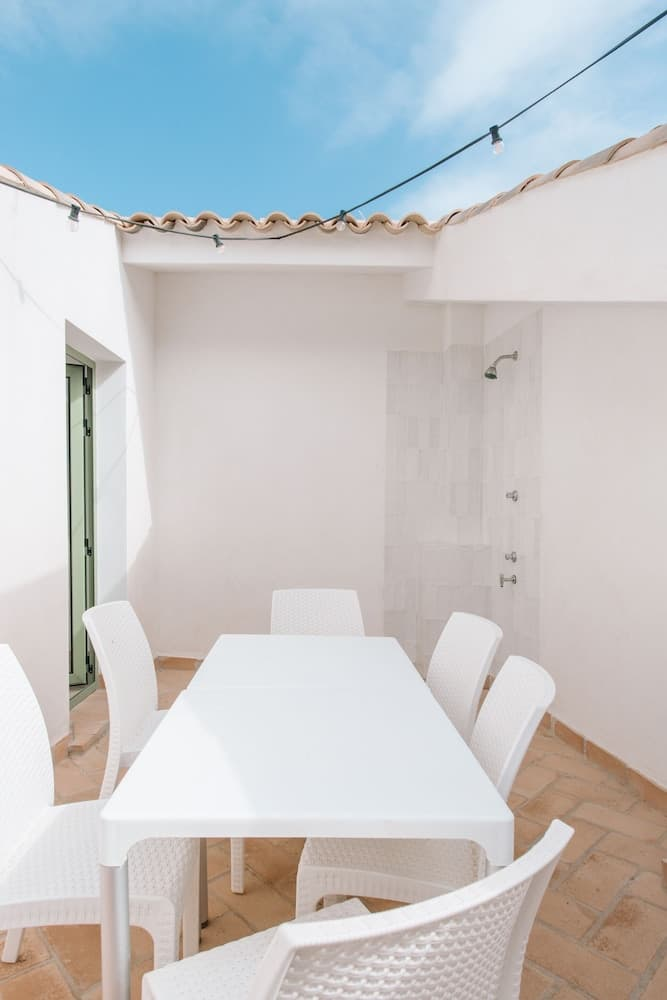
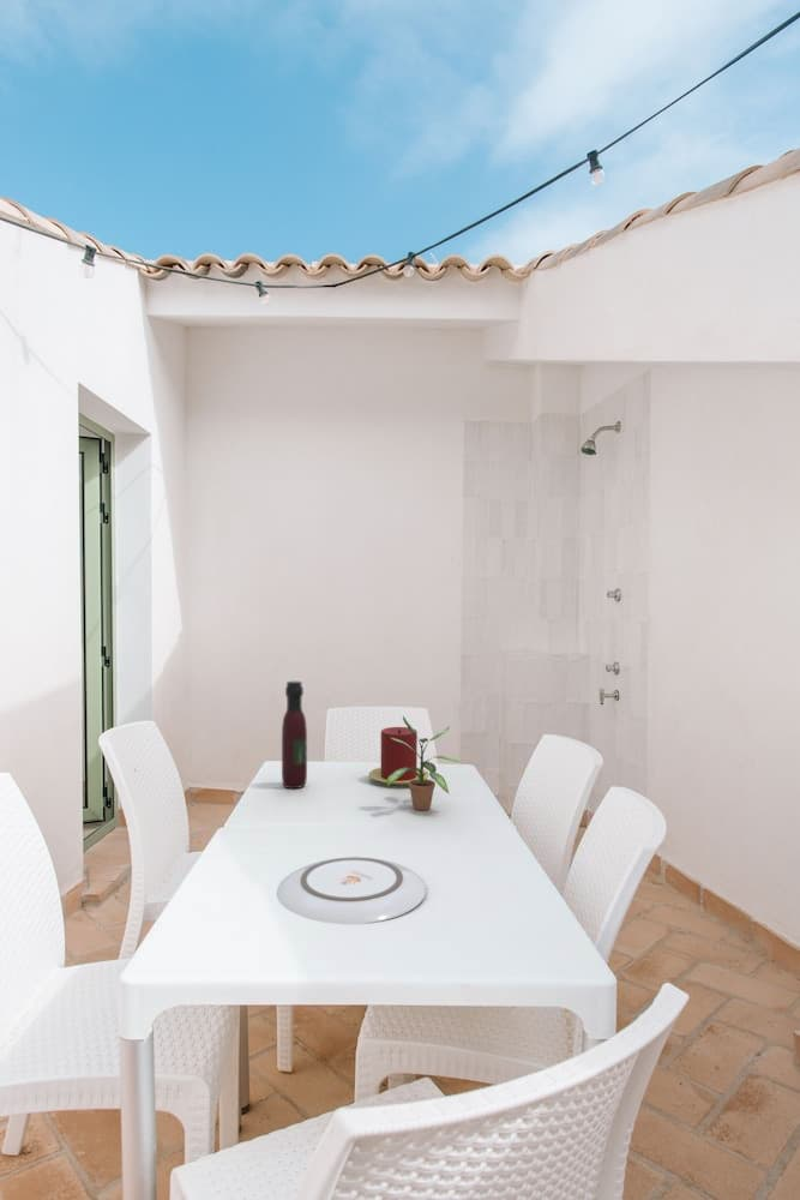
+ candle (398, 755)
+ wine bottle (294, 733)
+ potted plant (419, 756)
+ plate (351, 882)
